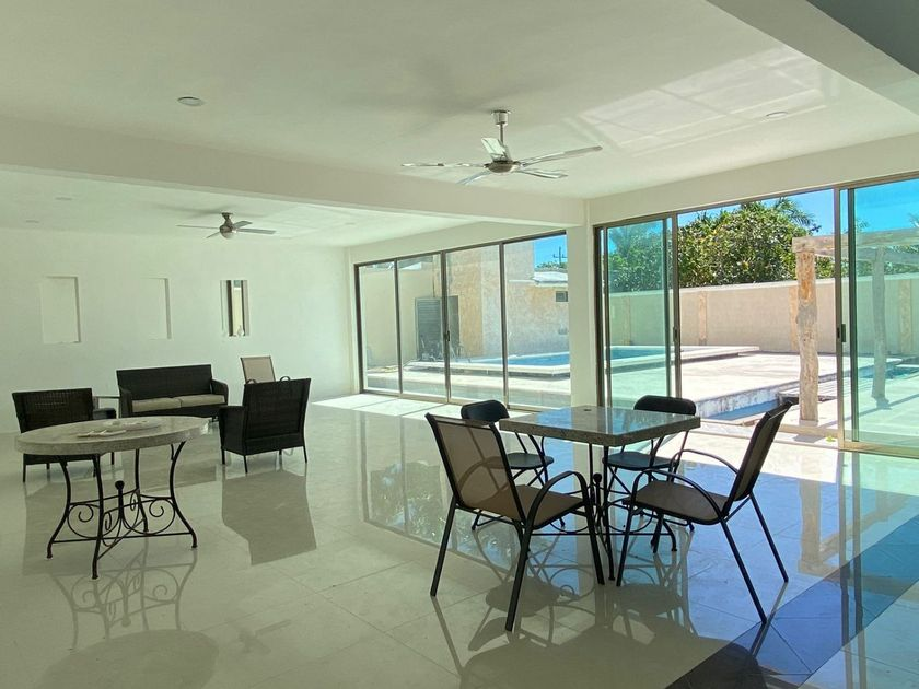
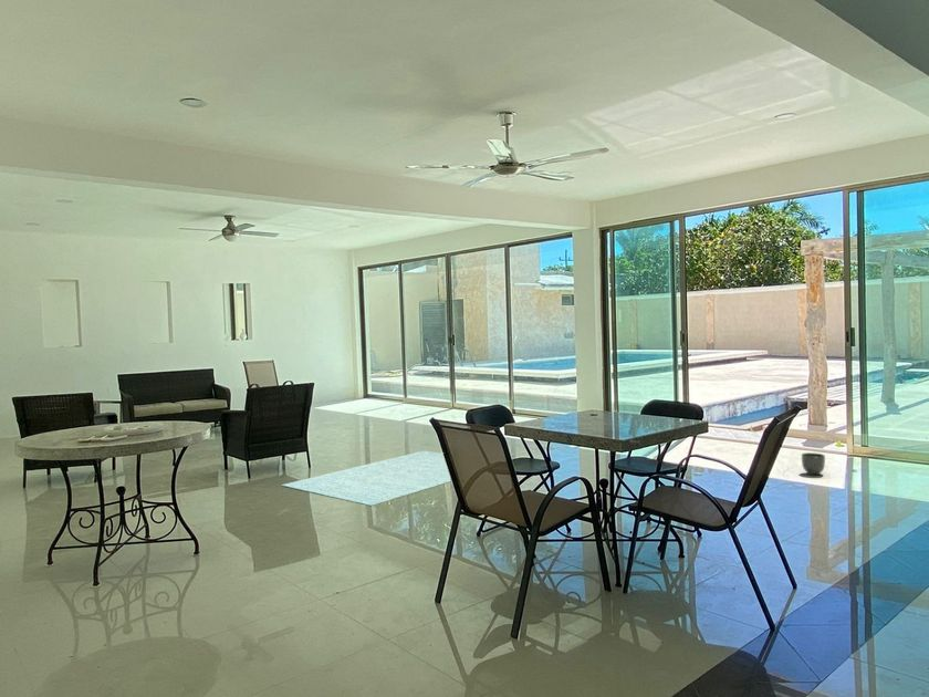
+ rug (401, 474)
+ planter (813, 464)
